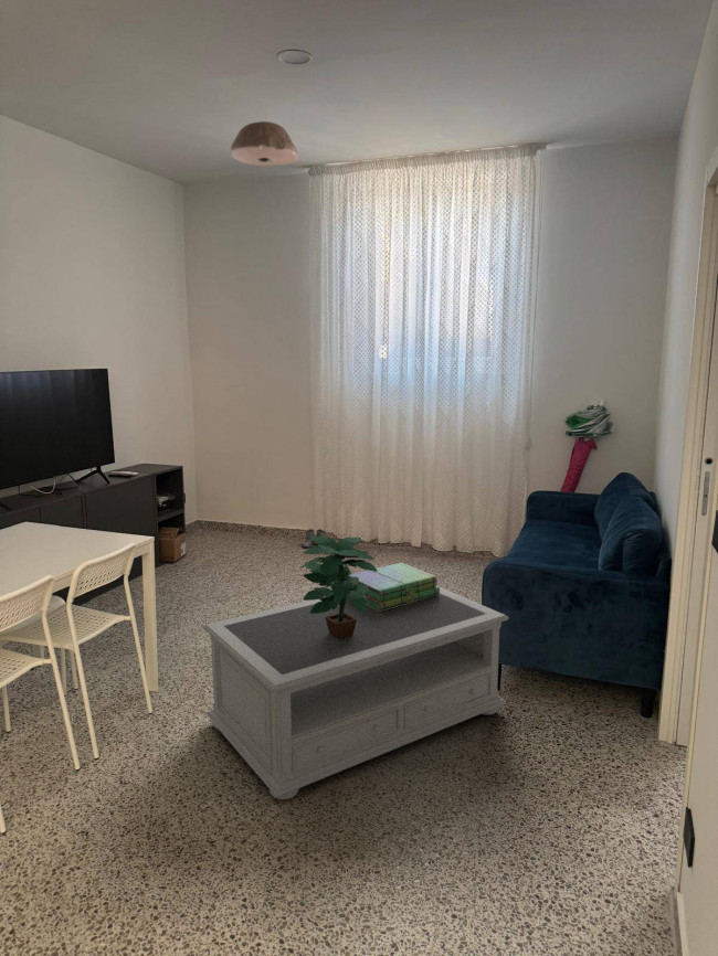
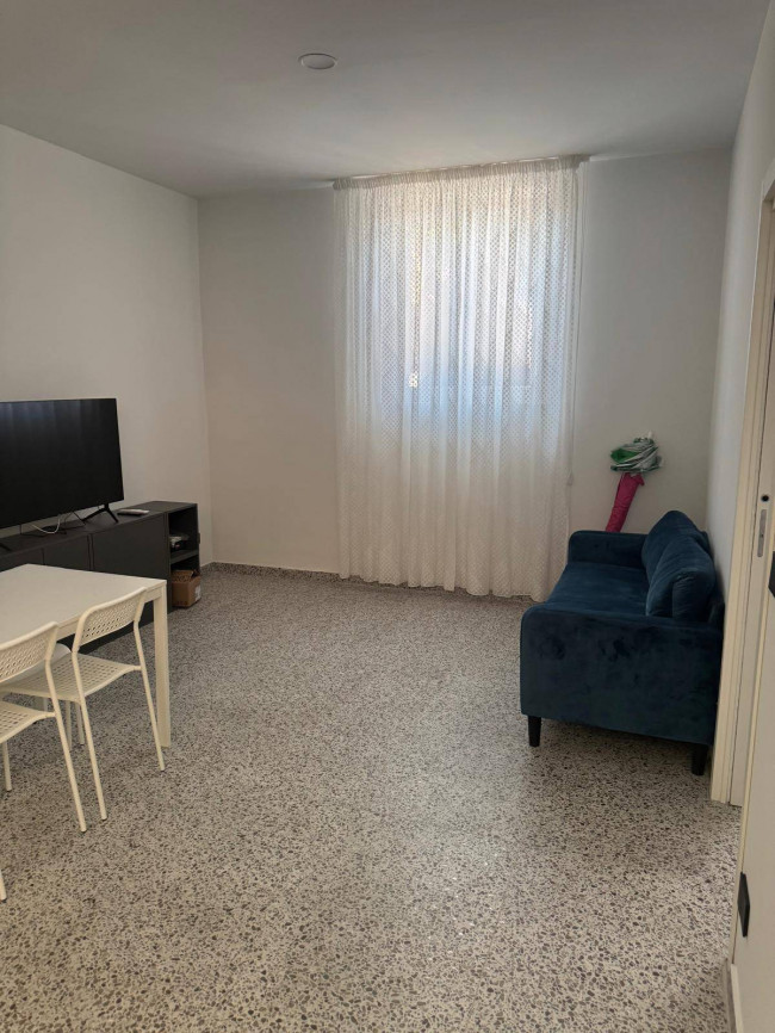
- potted plant (338, 587)
- boots (314, 541)
- ceiling light (264, 144)
- stack of books (391, 584)
- coffee table (358, 669)
